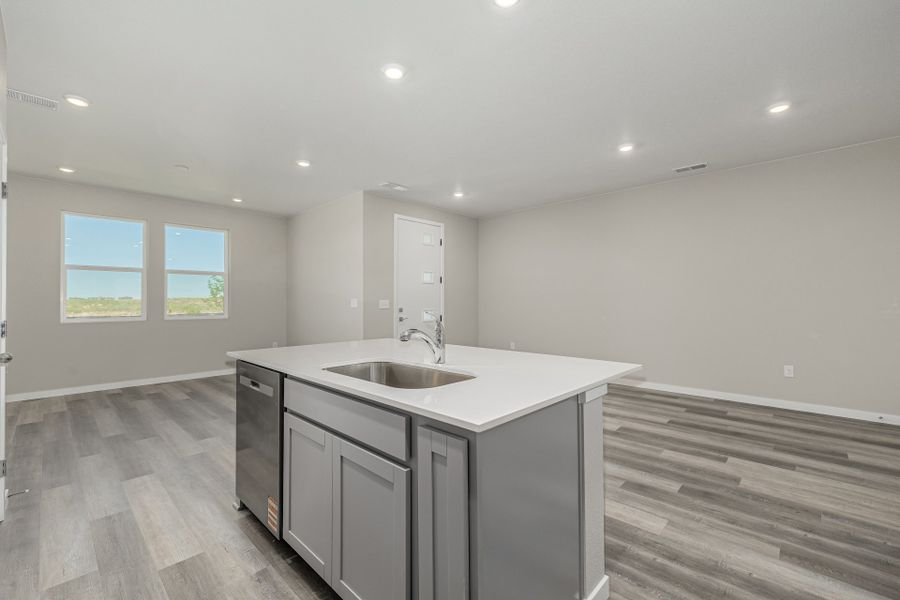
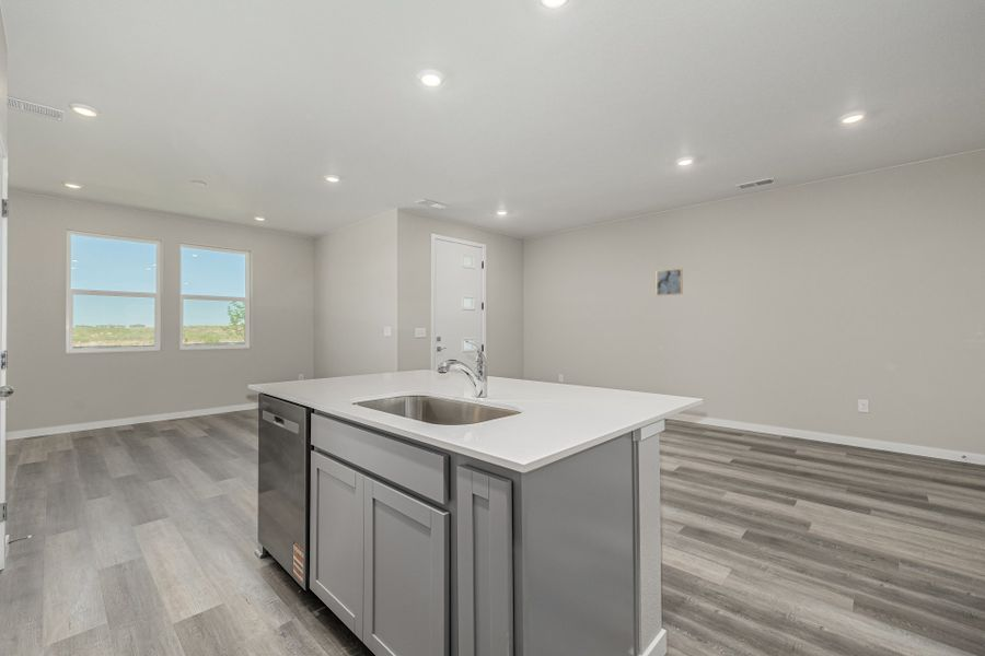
+ wall art (669, 282)
